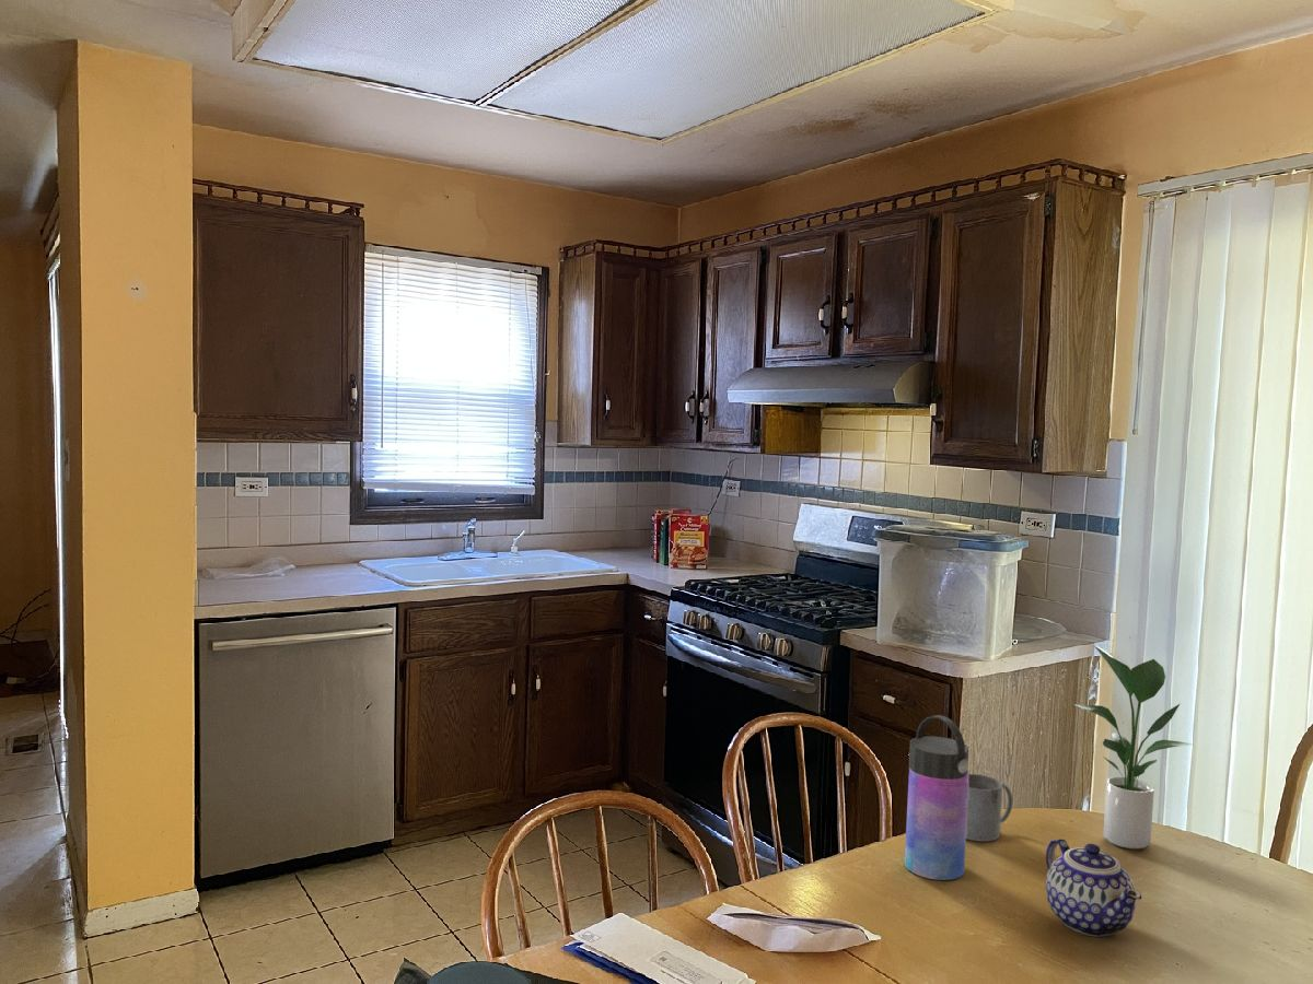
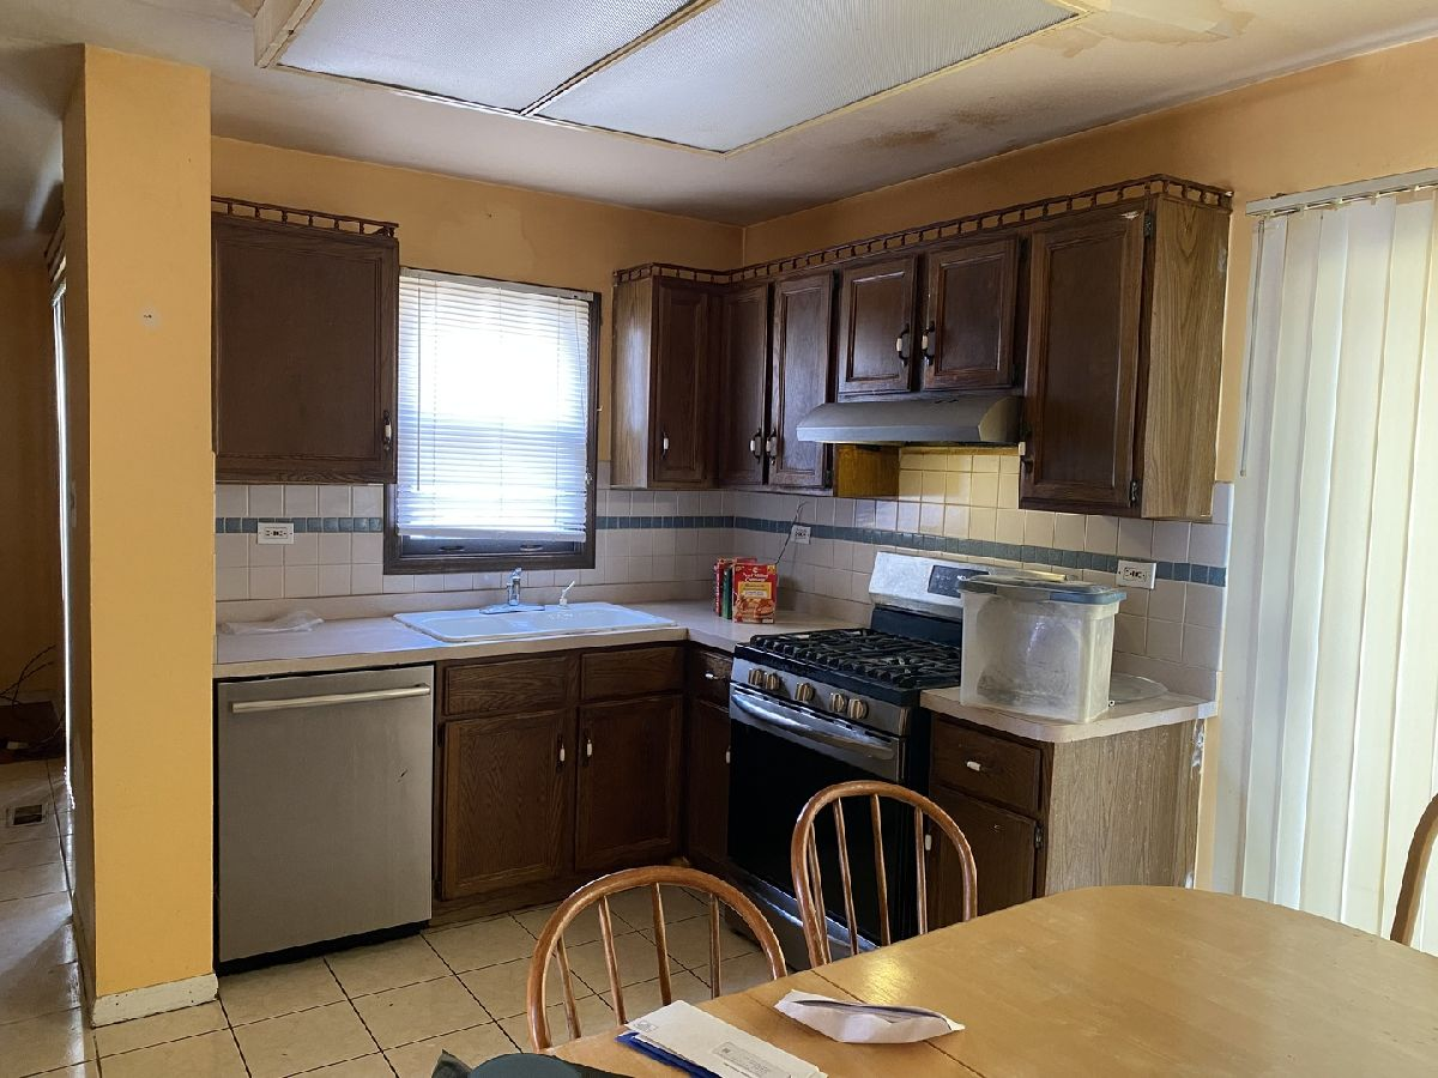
- water bottle (938, 792)
- potted plant (1139, 746)
- teapot (1090, 883)
- mug (984, 806)
